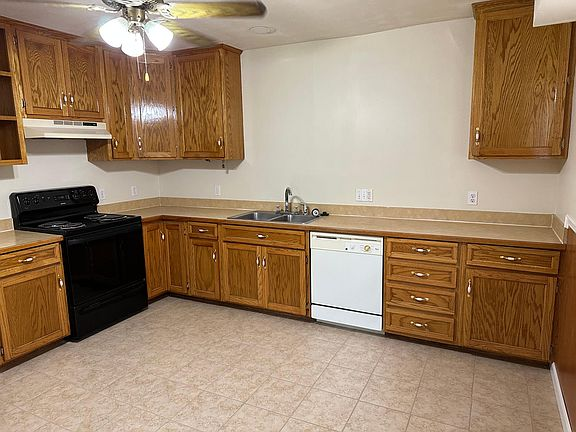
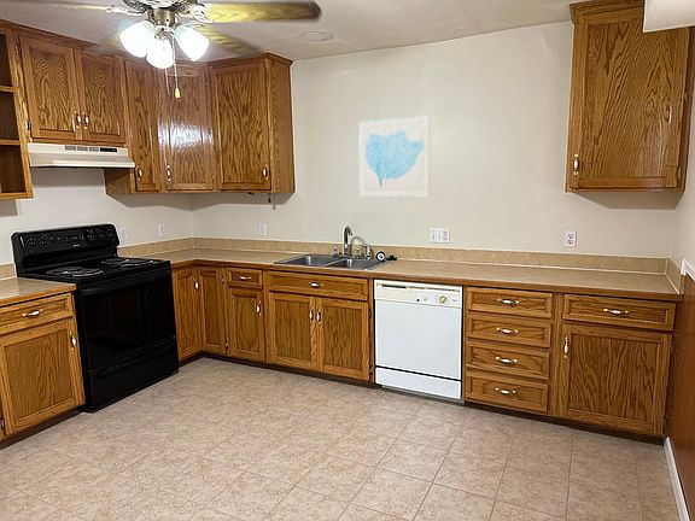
+ wall art (393, 158)
